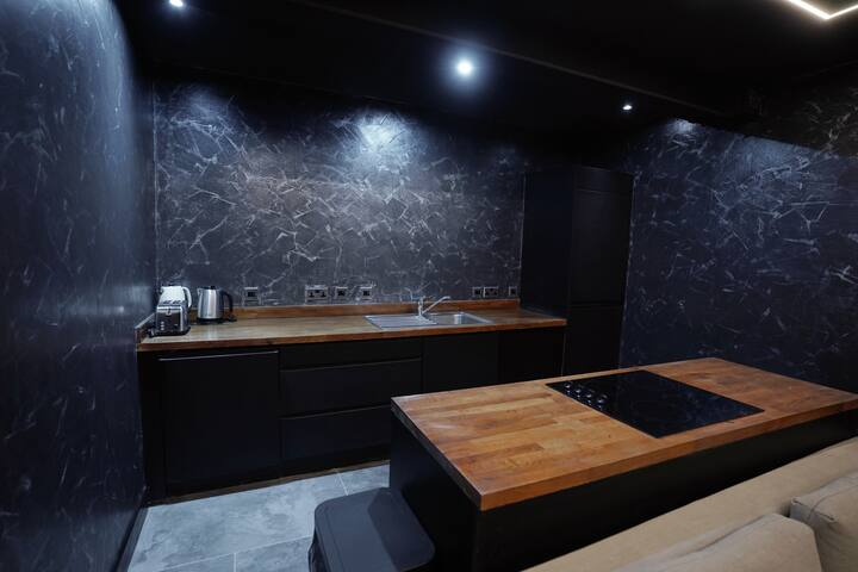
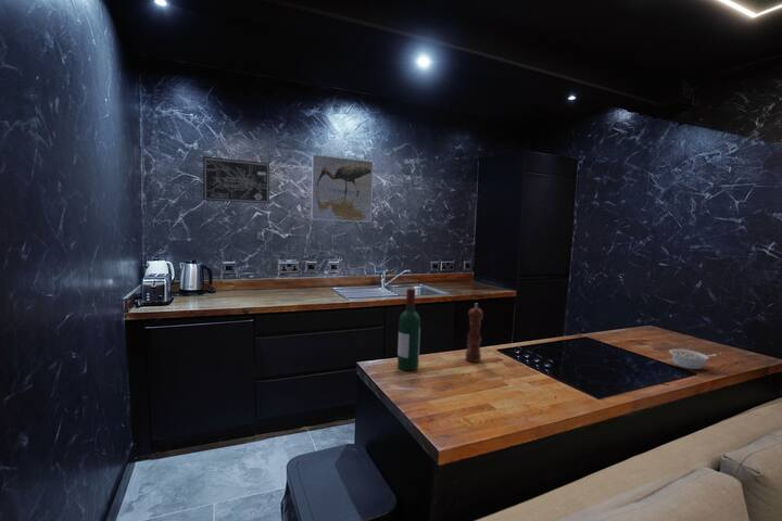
+ wine bottle (409, 328)
+ pepper mill (474, 331)
+ legume (689, 358)
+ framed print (342, 189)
+ wall art (237, 180)
